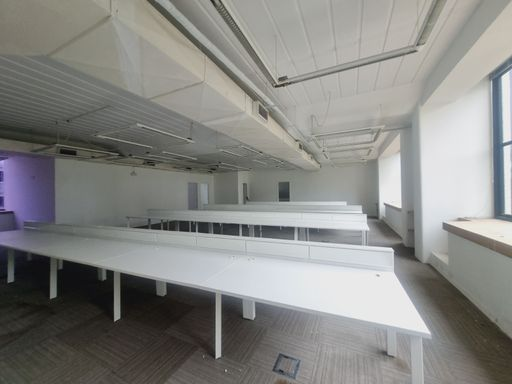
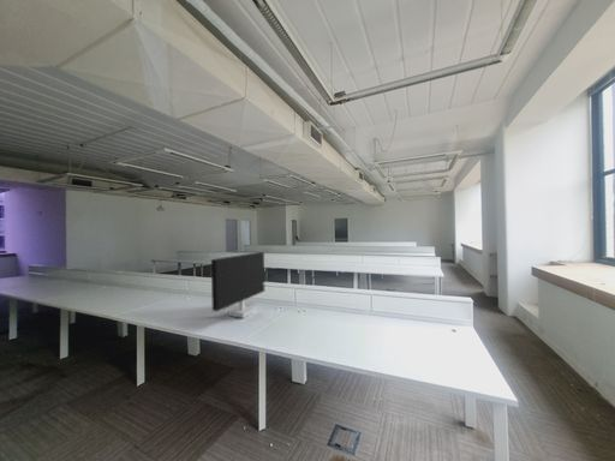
+ monitor (241, 283)
